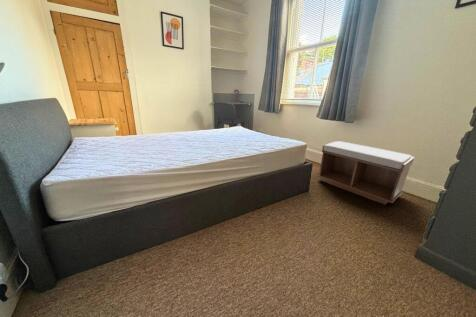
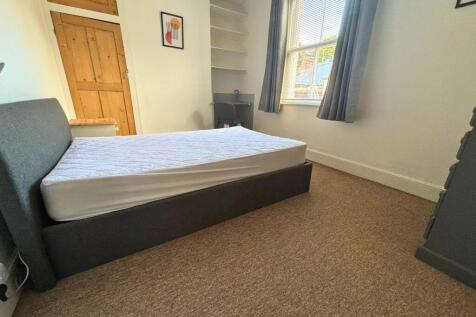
- bench (360, 168)
